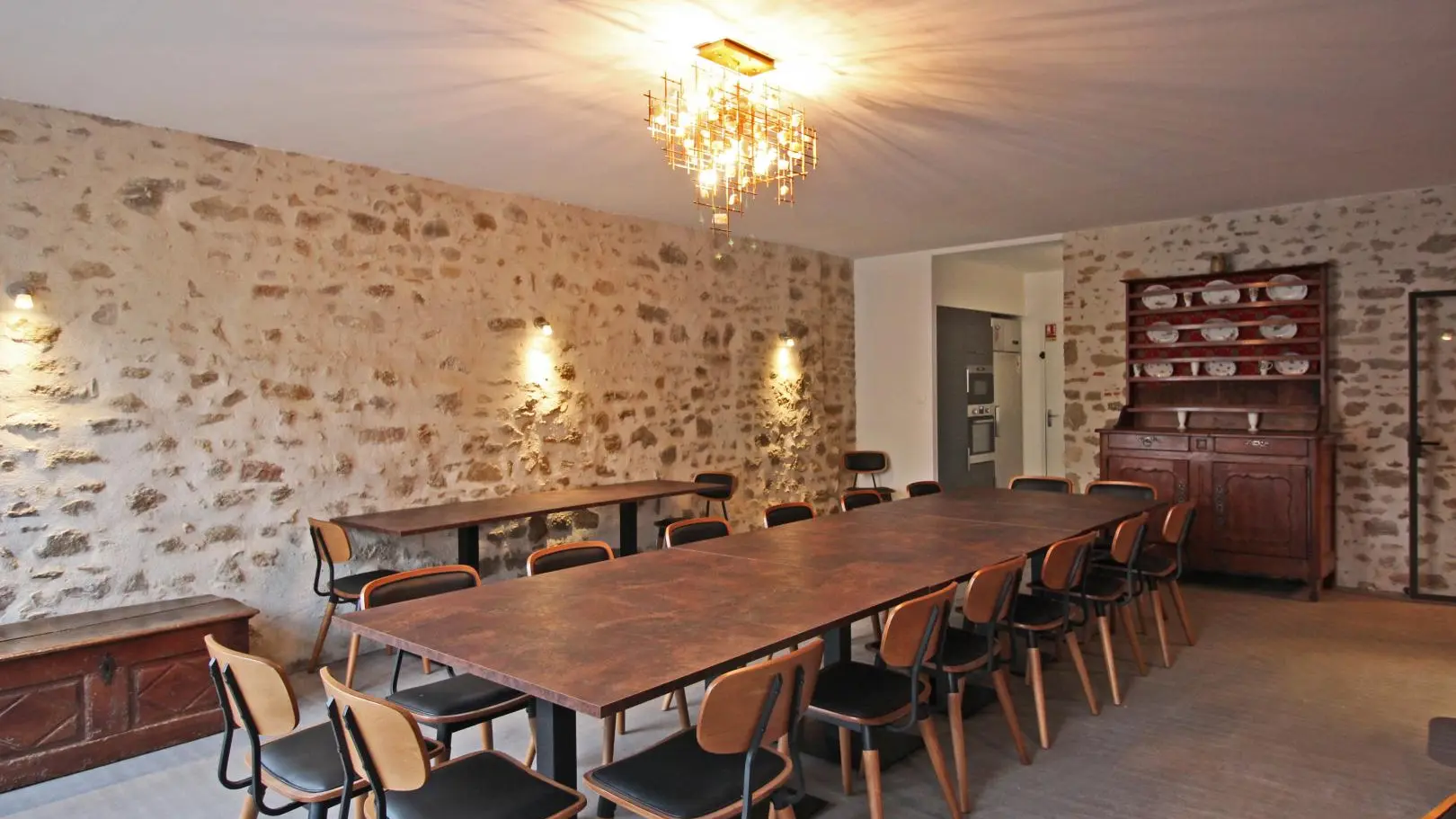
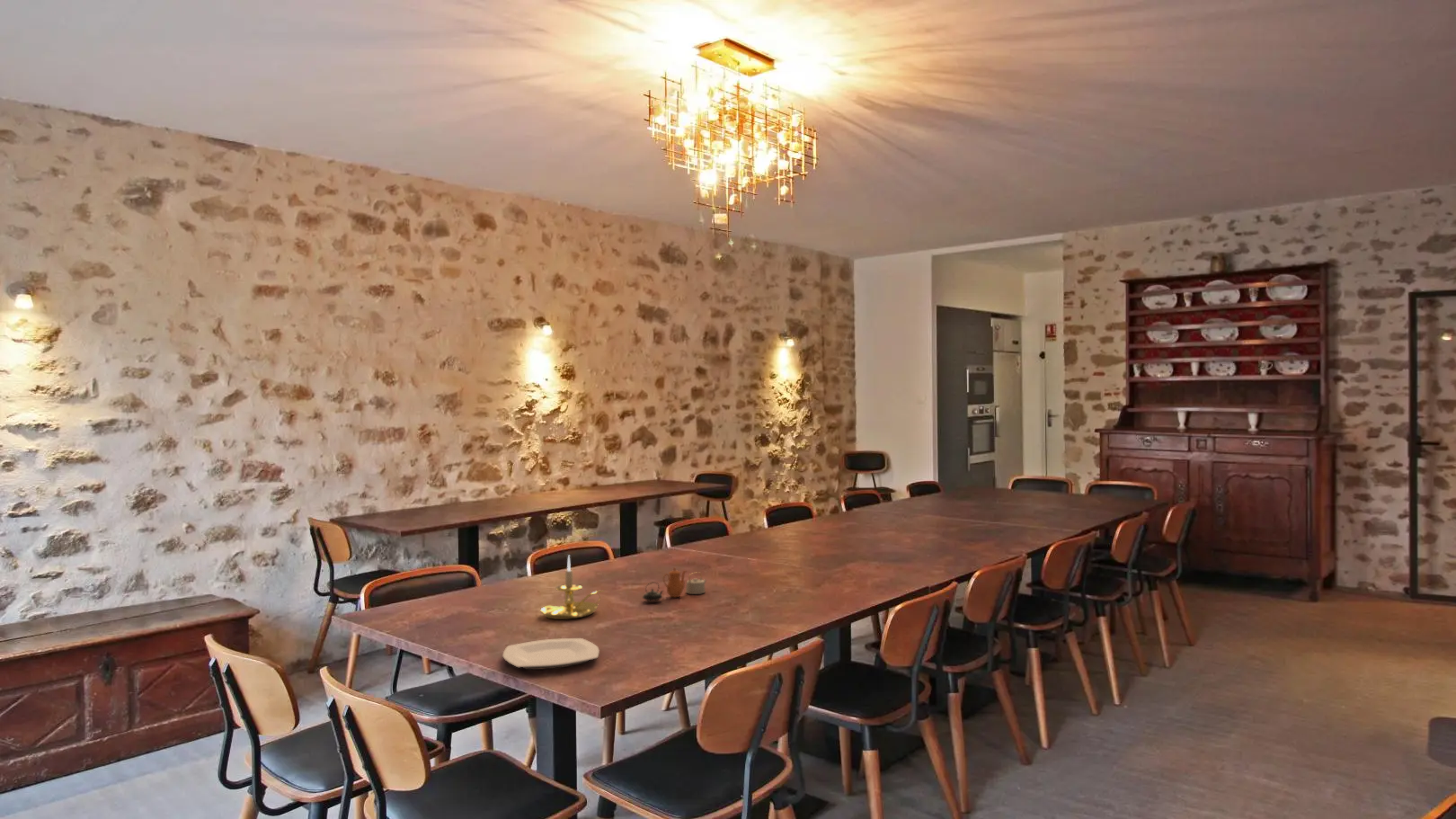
+ plate (551, 654)
+ teapot (676, 581)
+ candle holder (573, 584)
